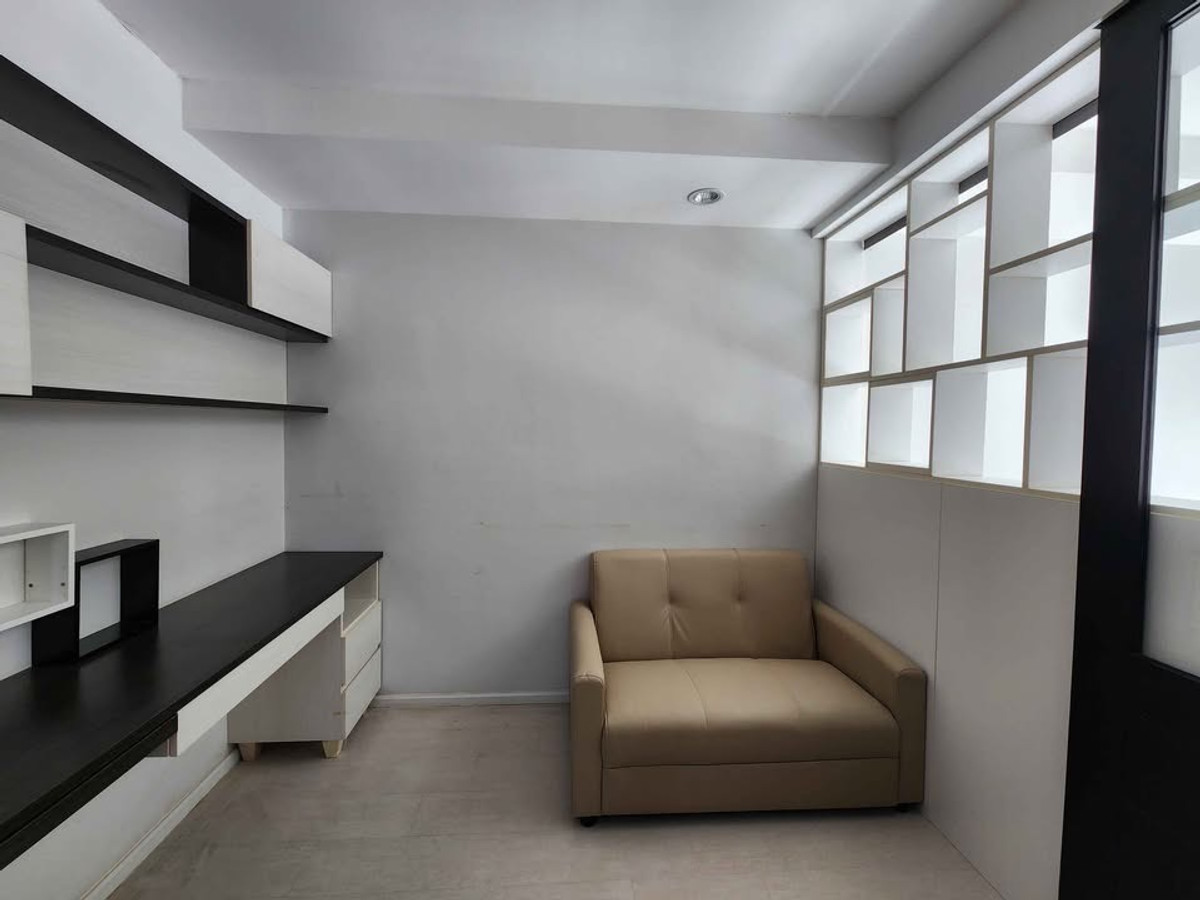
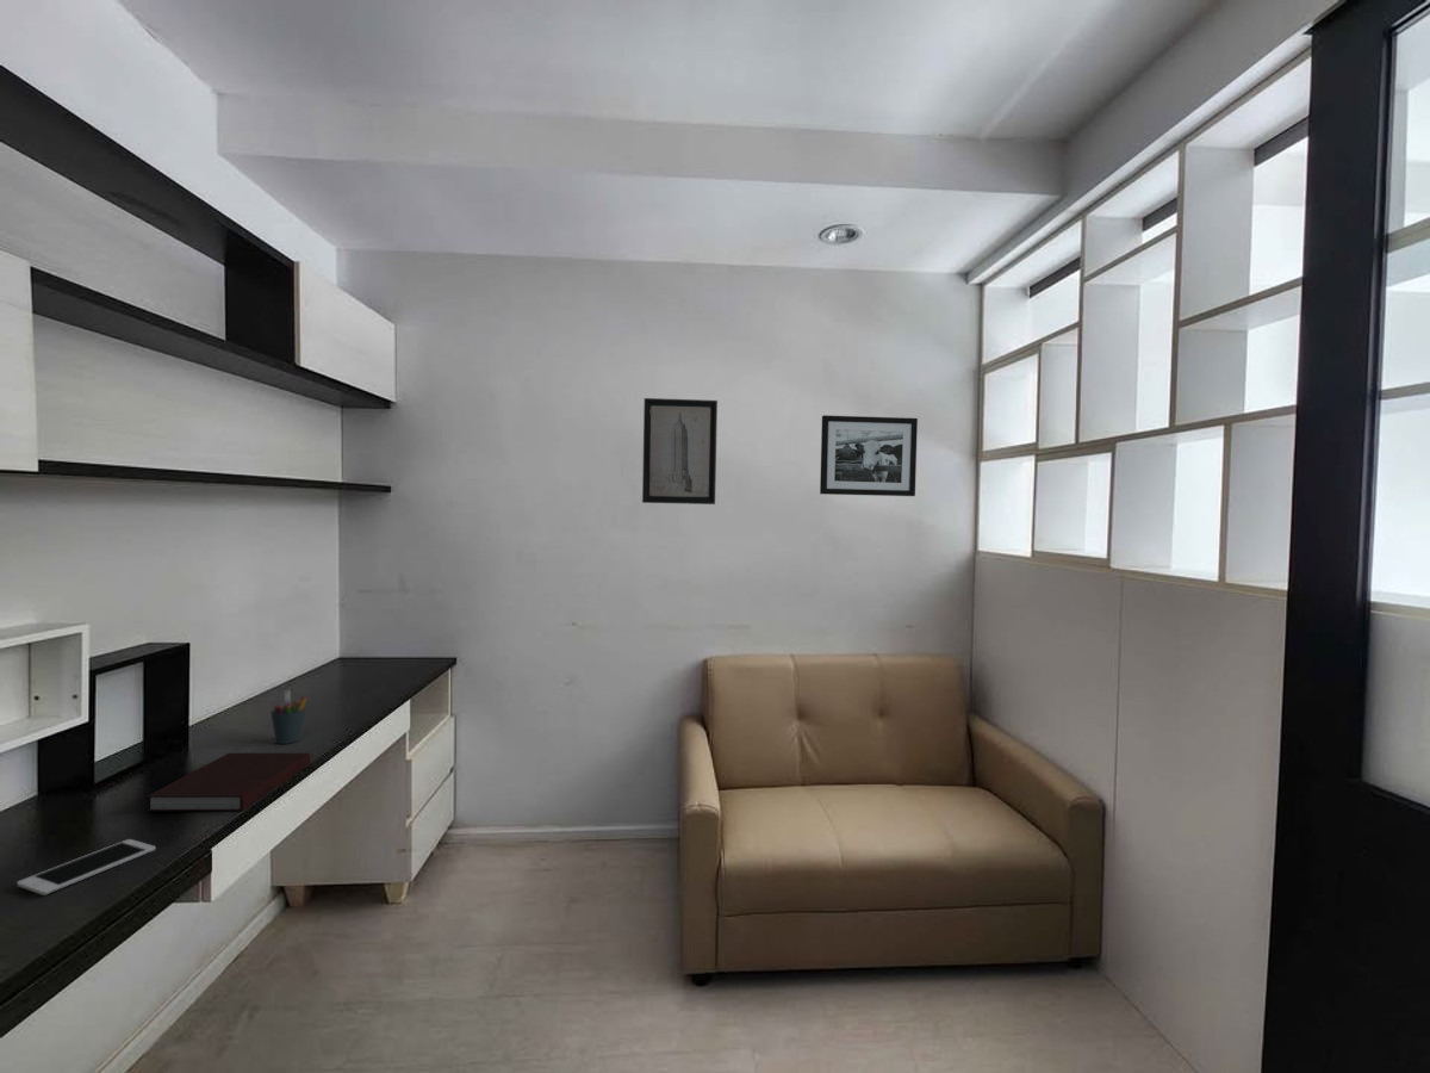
+ picture frame (868, 455)
+ wall art (679, 451)
+ pen holder (288, 717)
+ cell phone (89, 864)
+ notebook (235, 779)
